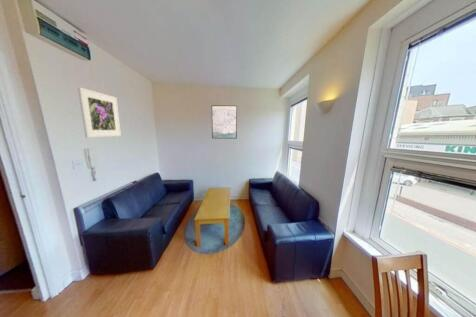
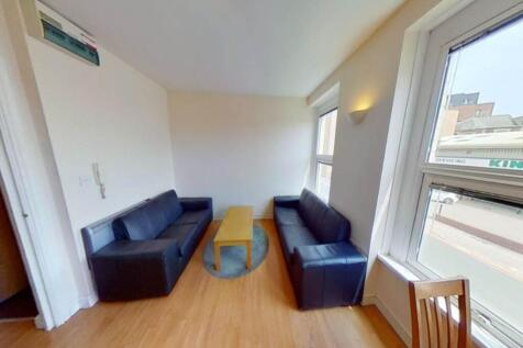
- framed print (102, 115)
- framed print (224, 122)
